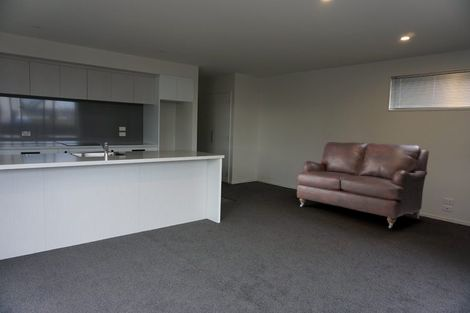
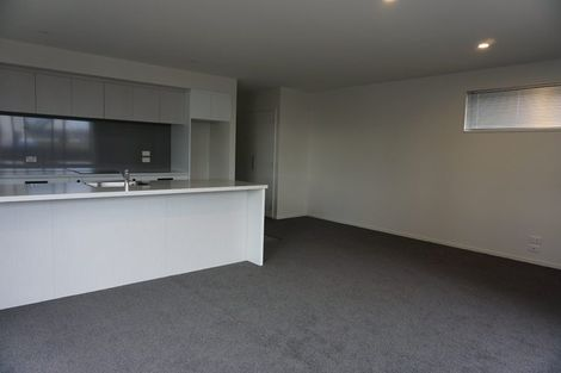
- sofa (359, 177)
